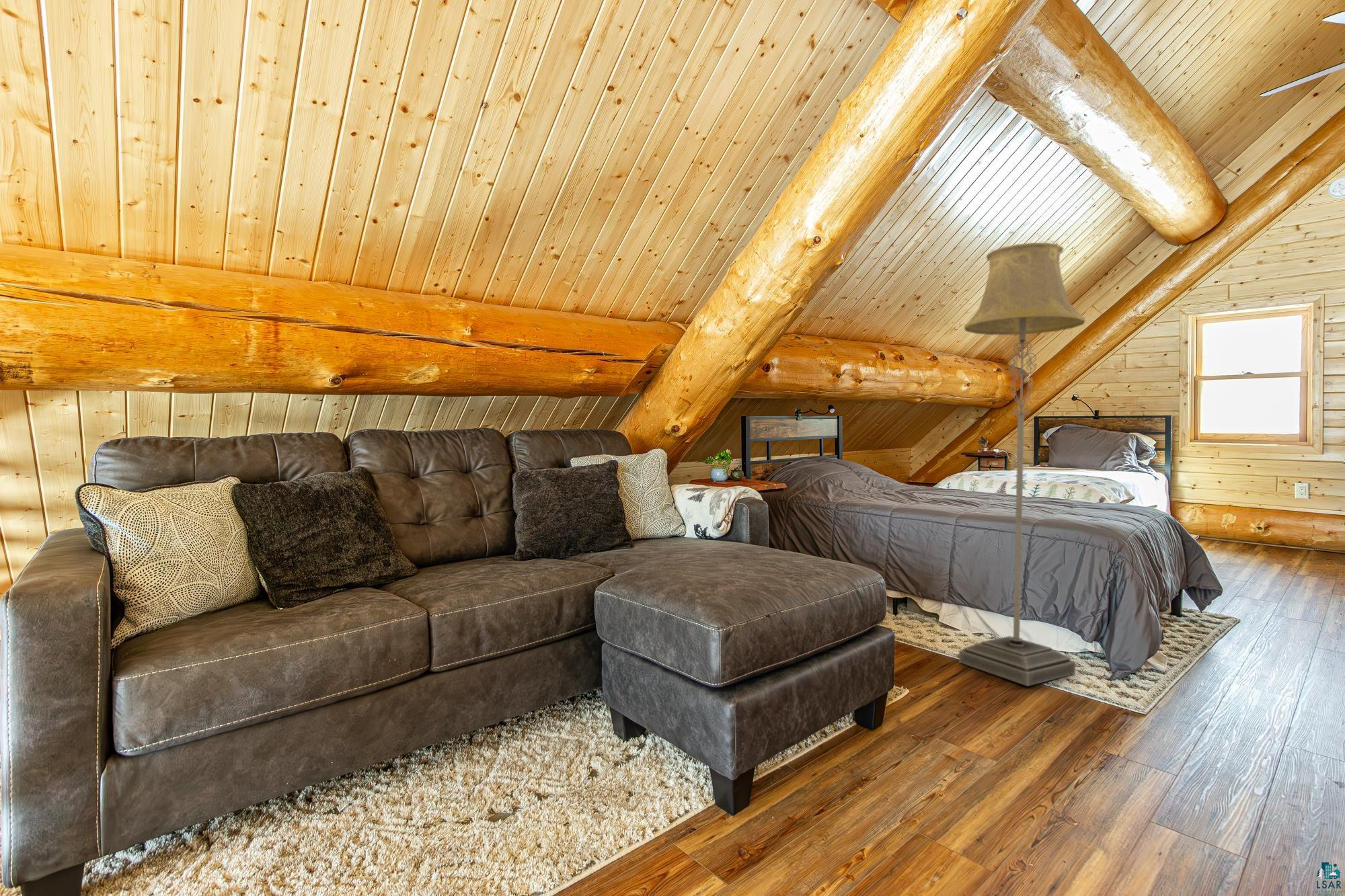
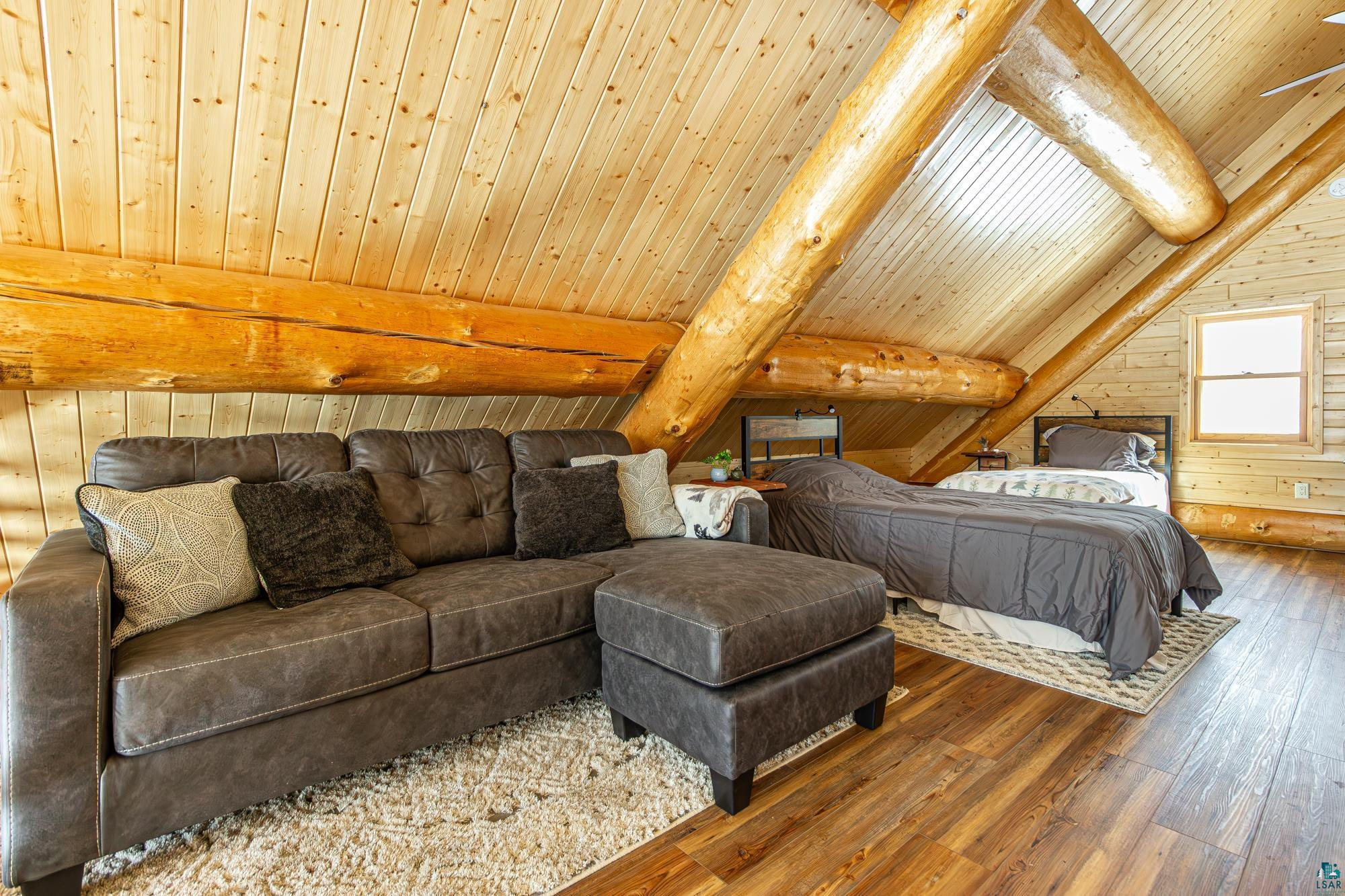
- floor lamp (1020, 460)
